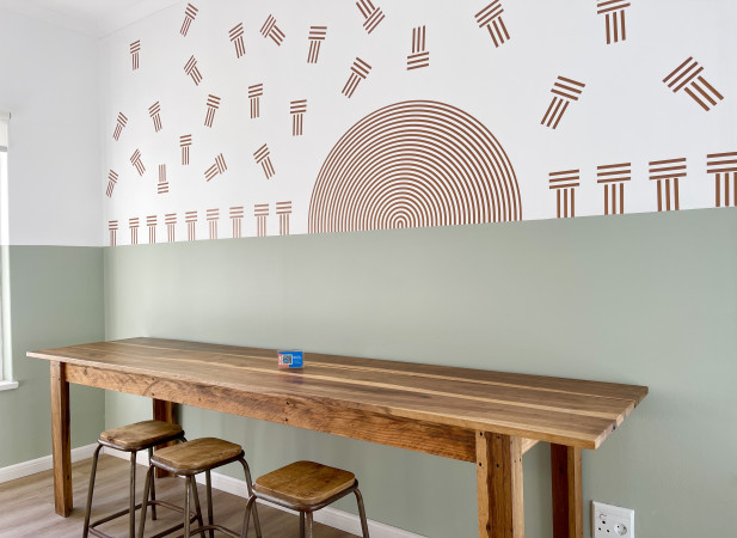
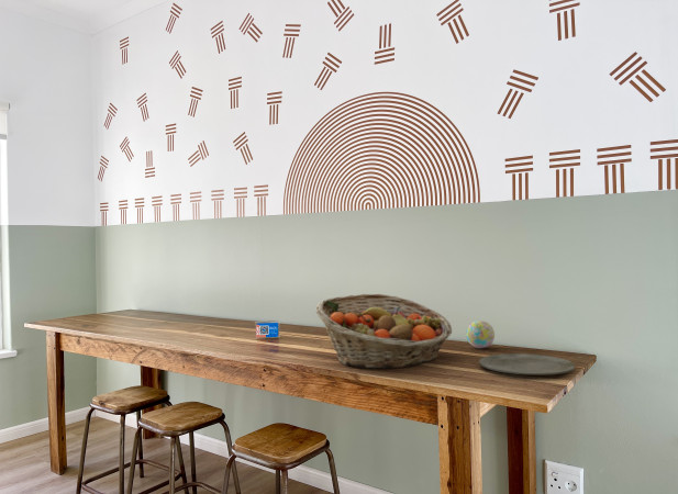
+ decorative ball (480, 334)
+ plate (525, 364)
+ fruit basket (384, 327)
